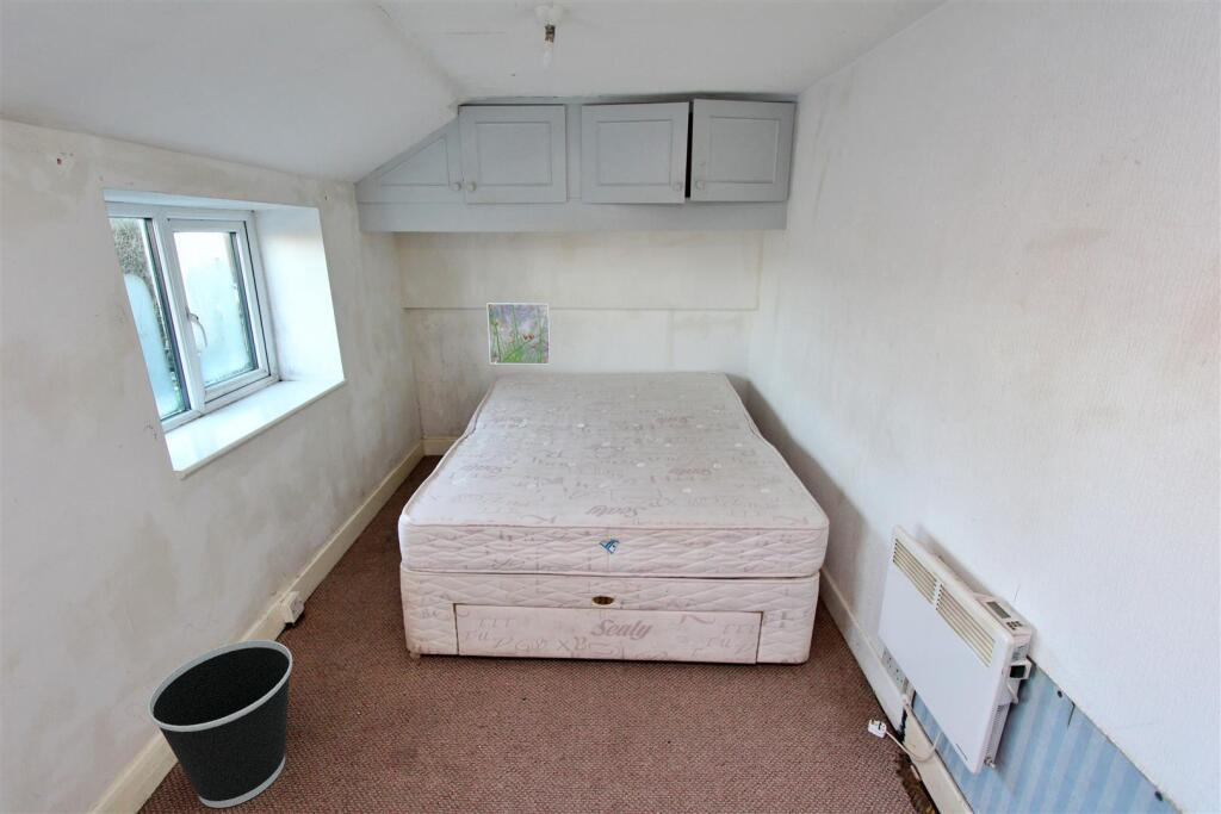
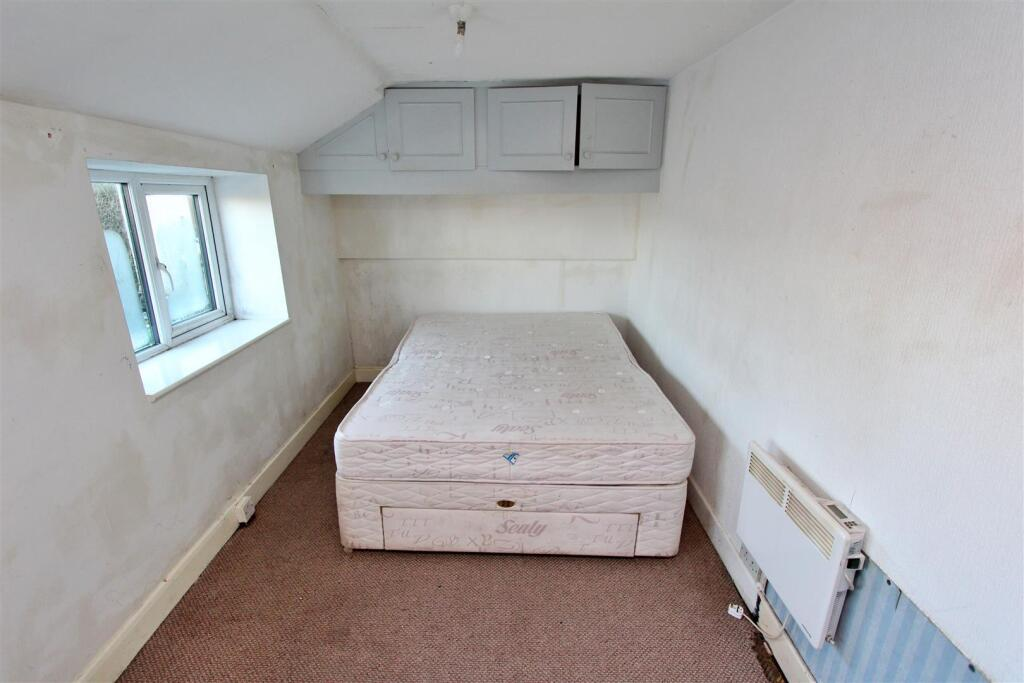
- wastebasket (234, 727)
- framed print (519, 334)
